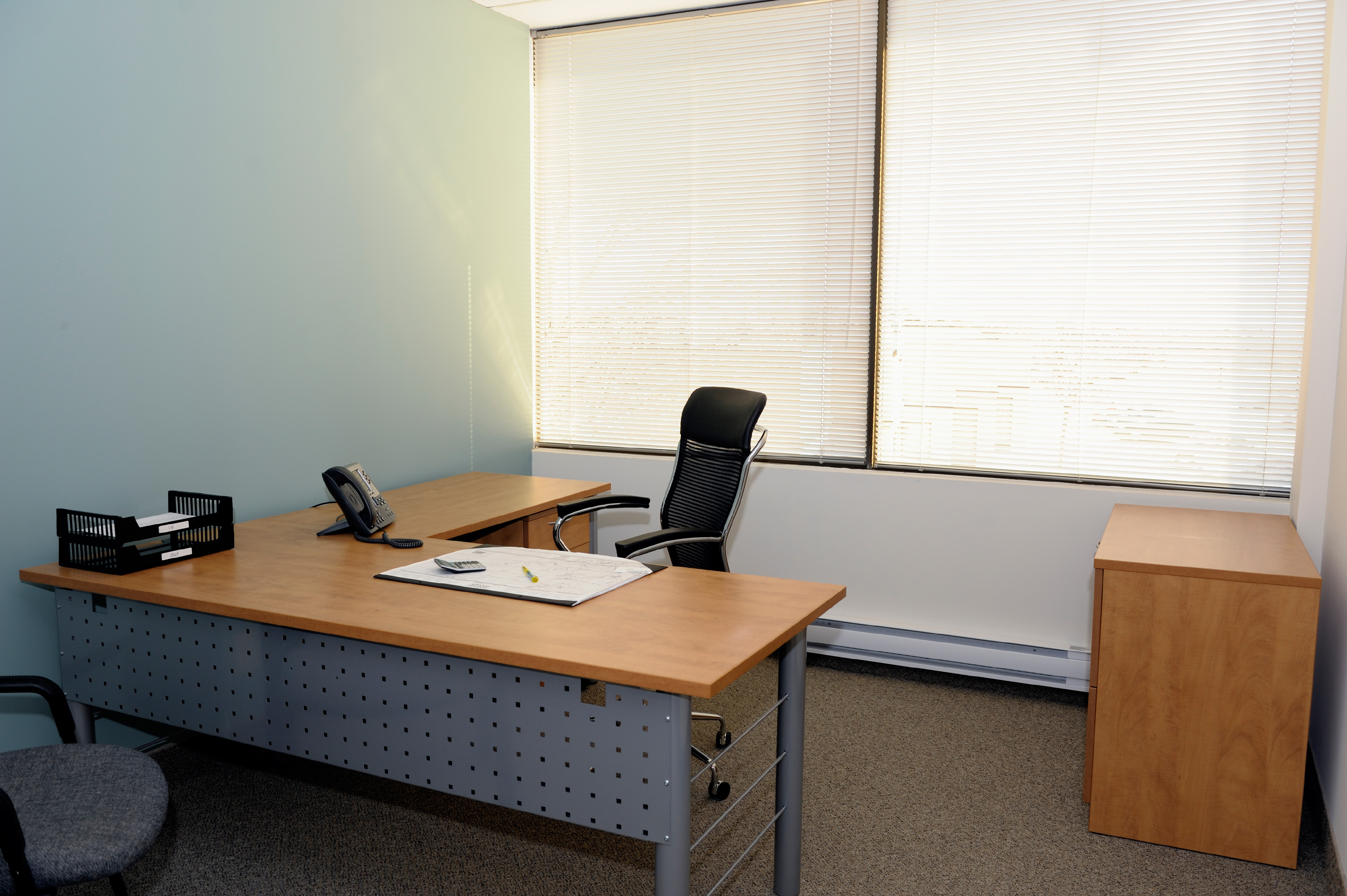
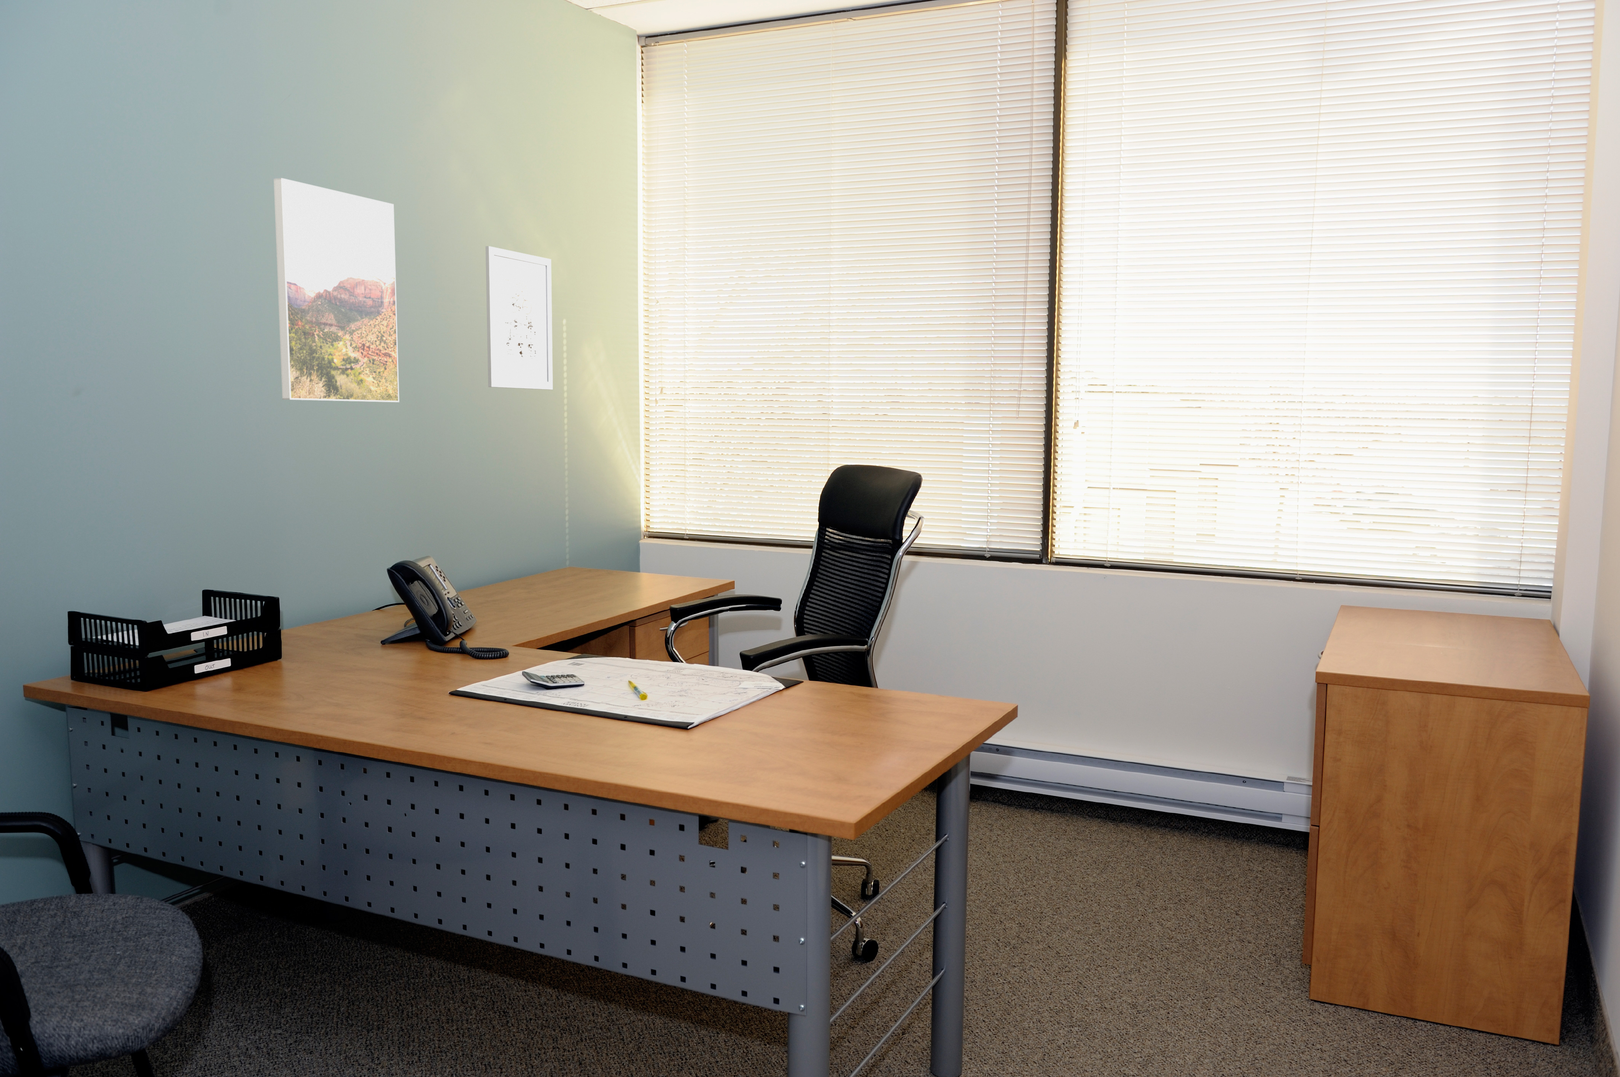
+ wall art (521, 321)
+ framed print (340, 298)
